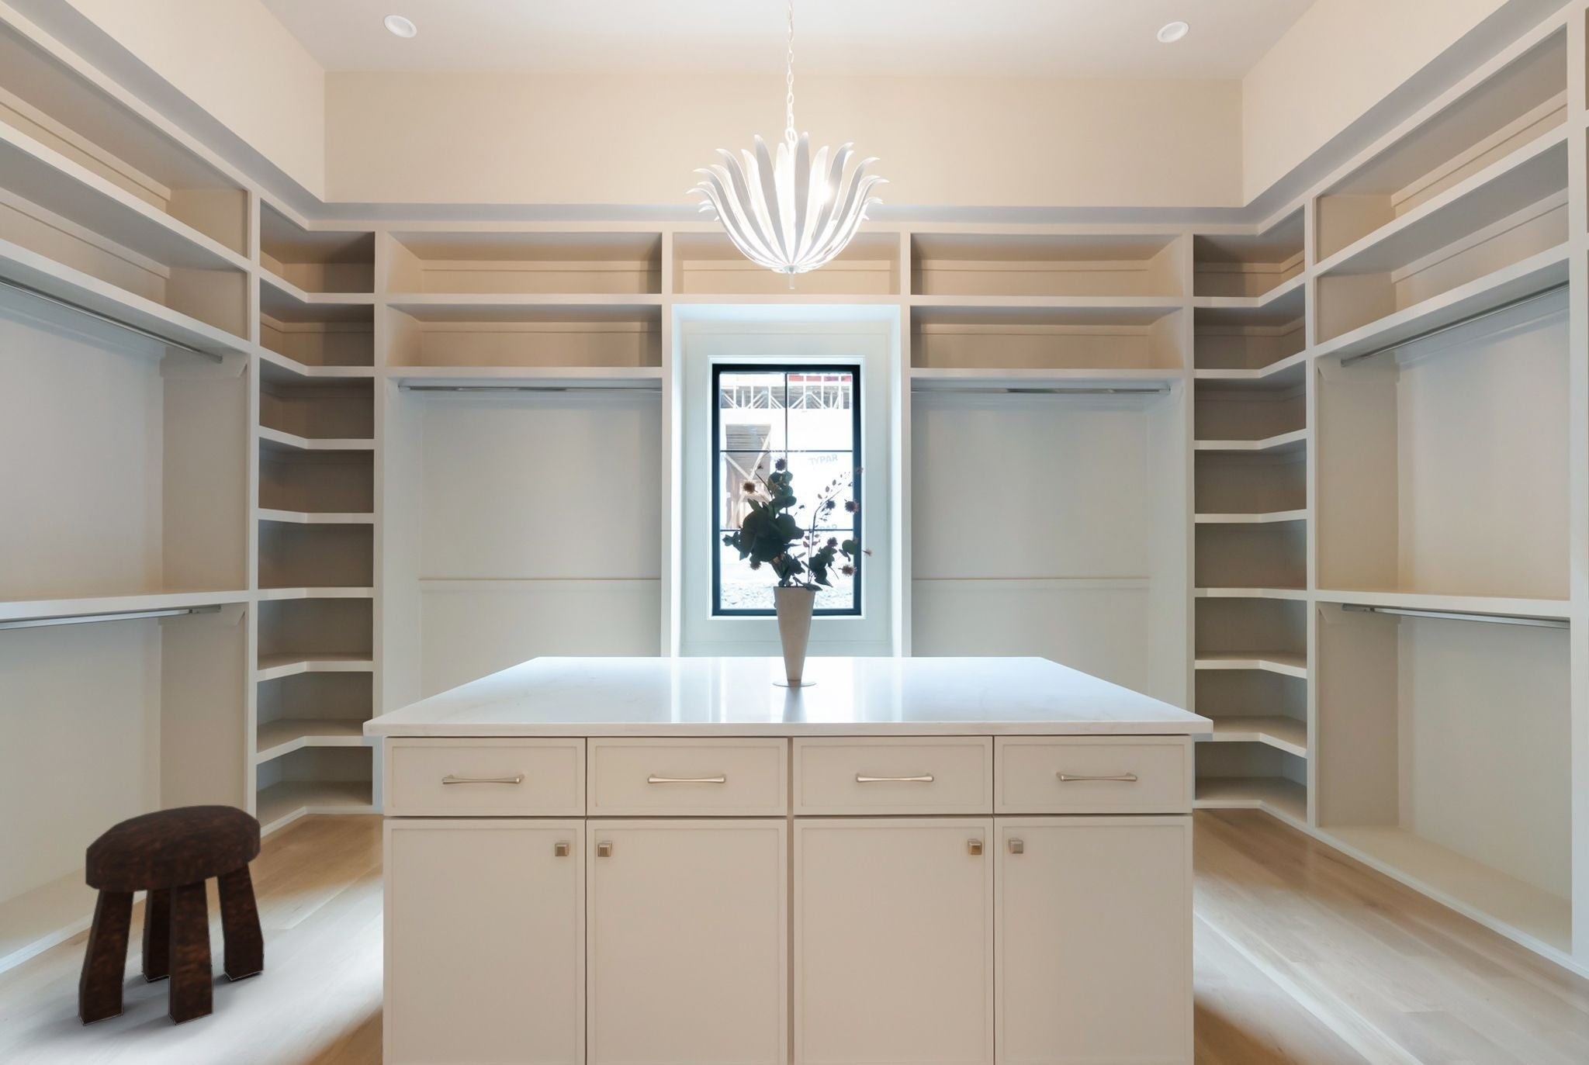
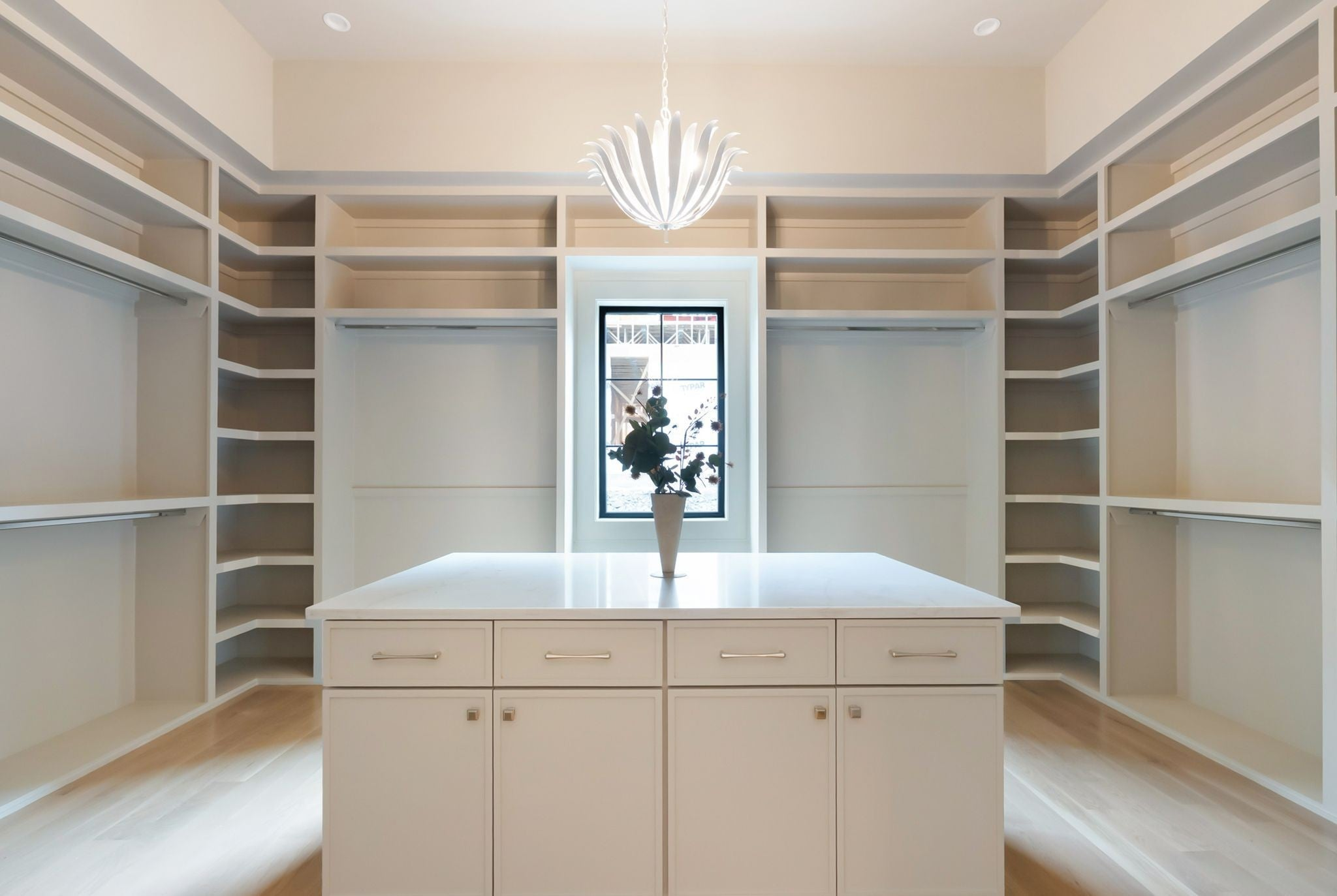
- stool (176, 906)
